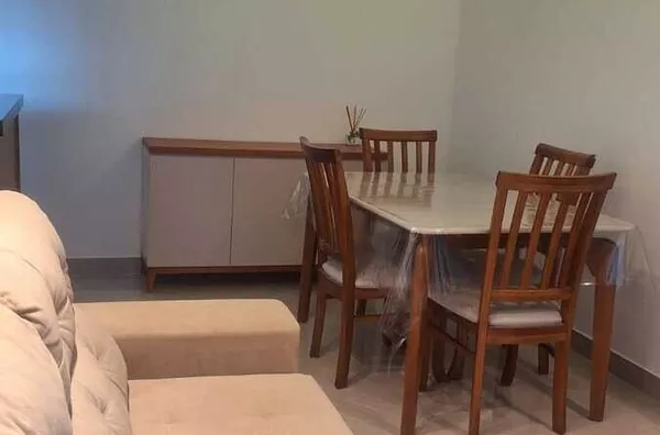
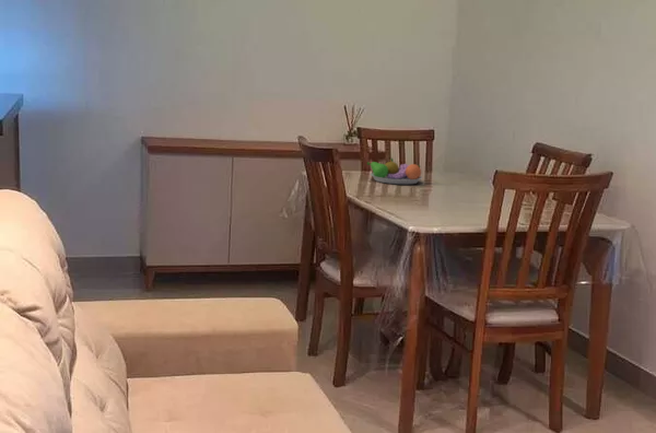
+ fruit bowl (395, 169)
